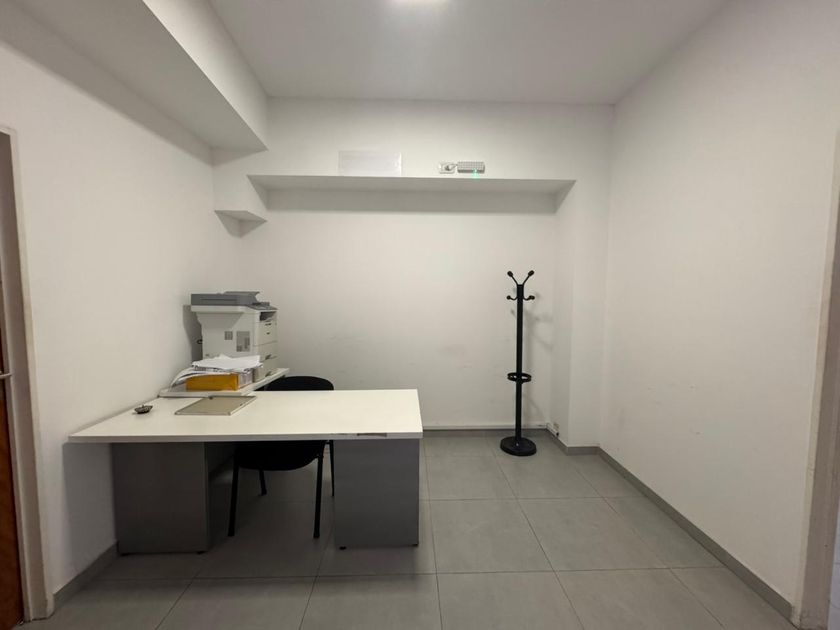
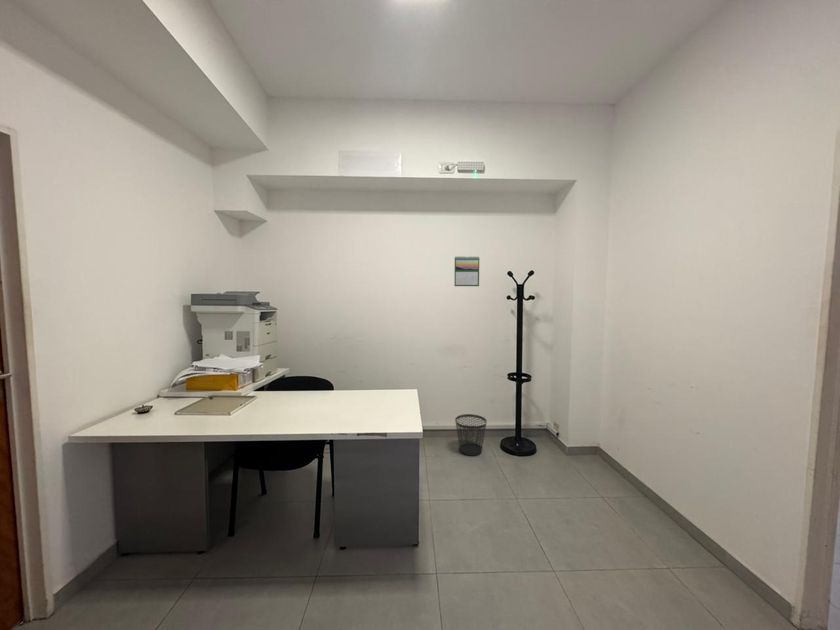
+ calendar (466, 271)
+ wastebasket (471, 435)
